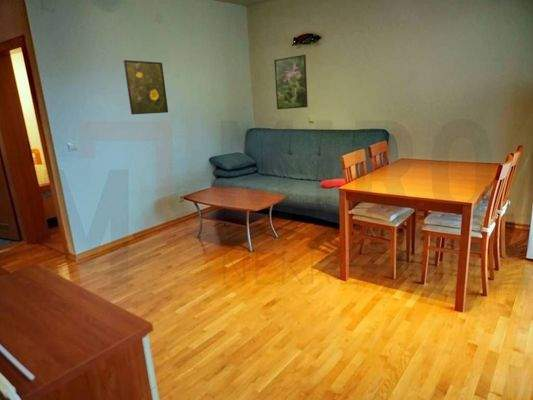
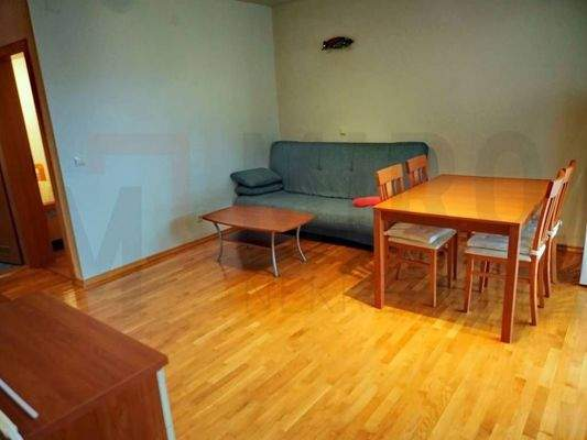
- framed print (290, 83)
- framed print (147, 87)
